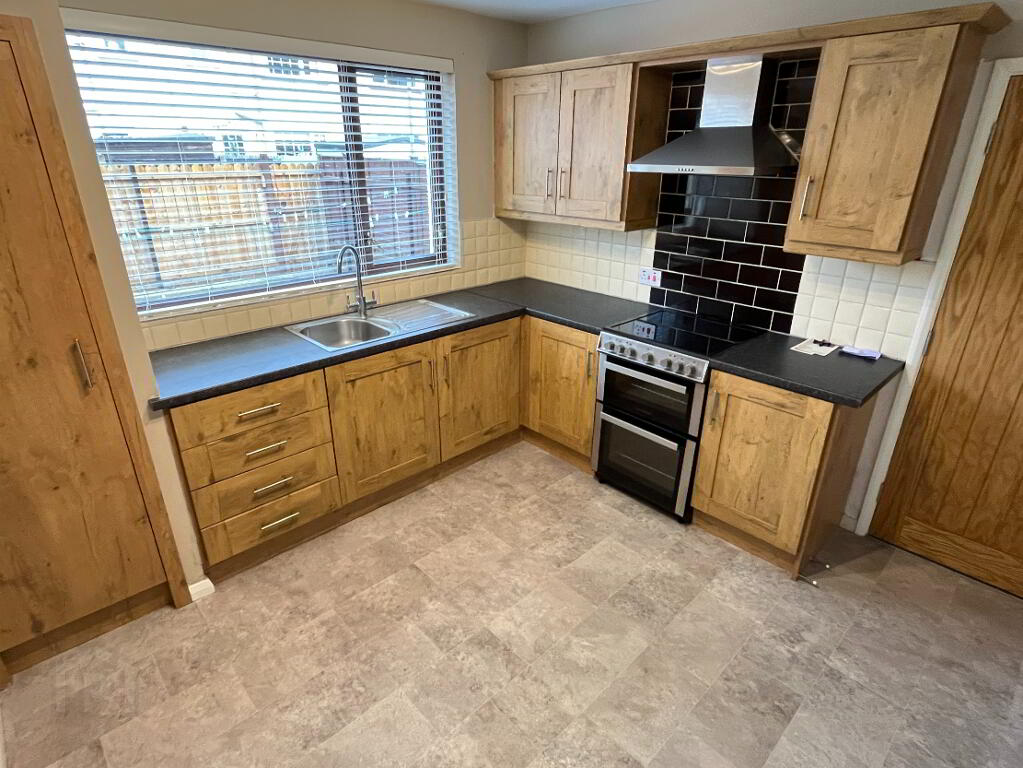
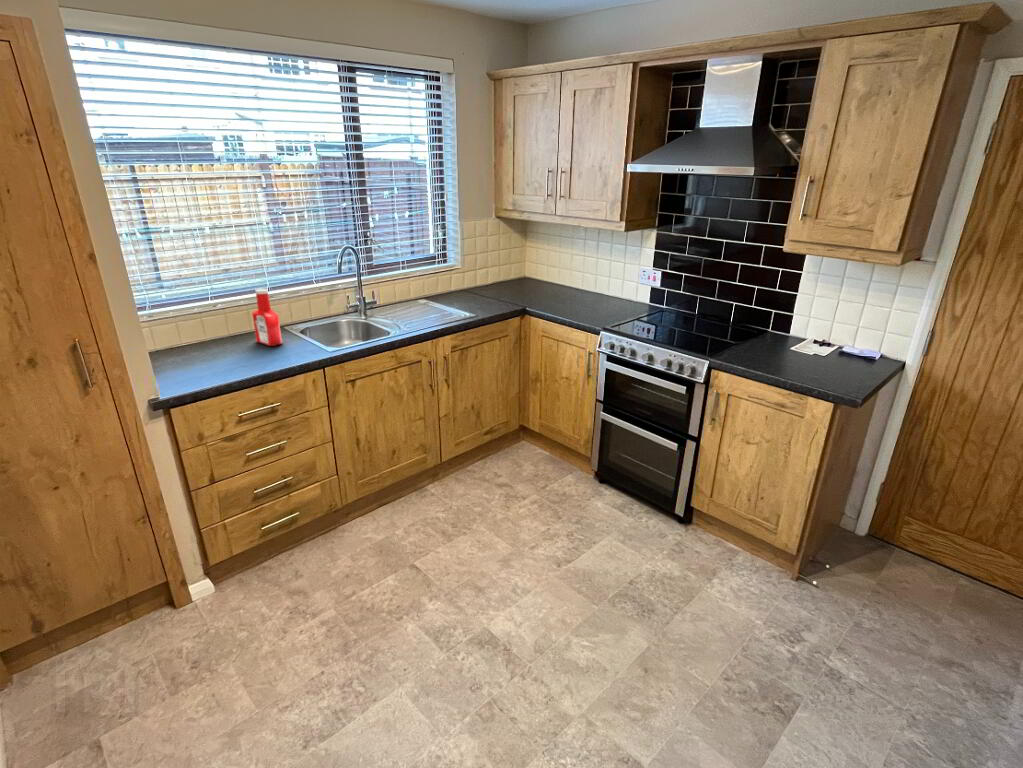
+ soap bottle (265, 316)
